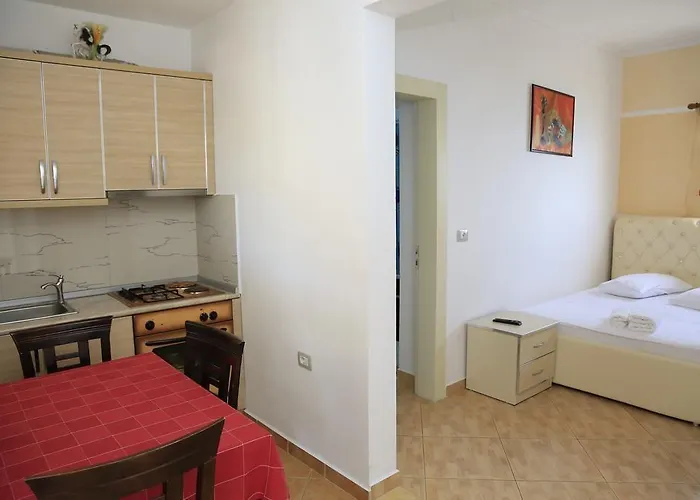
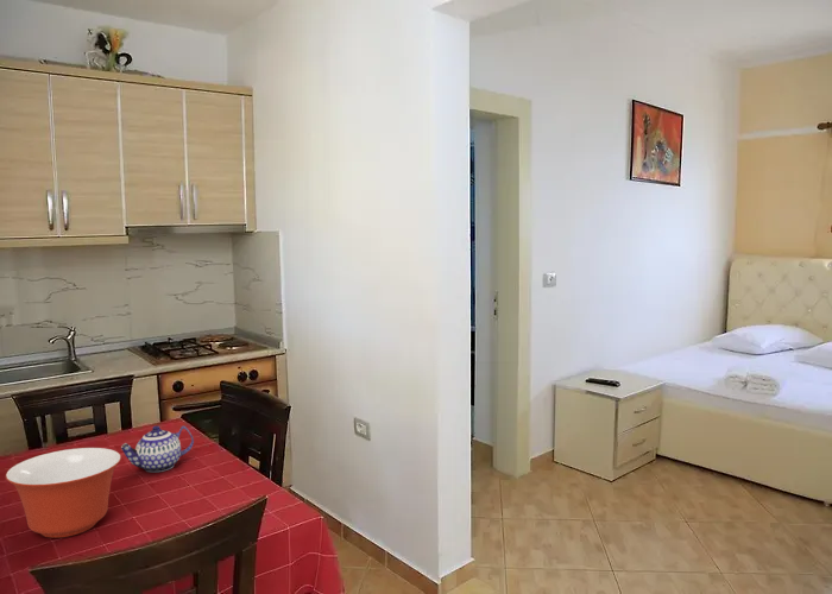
+ mixing bowl (67, 495)
+ teapot (158, 446)
